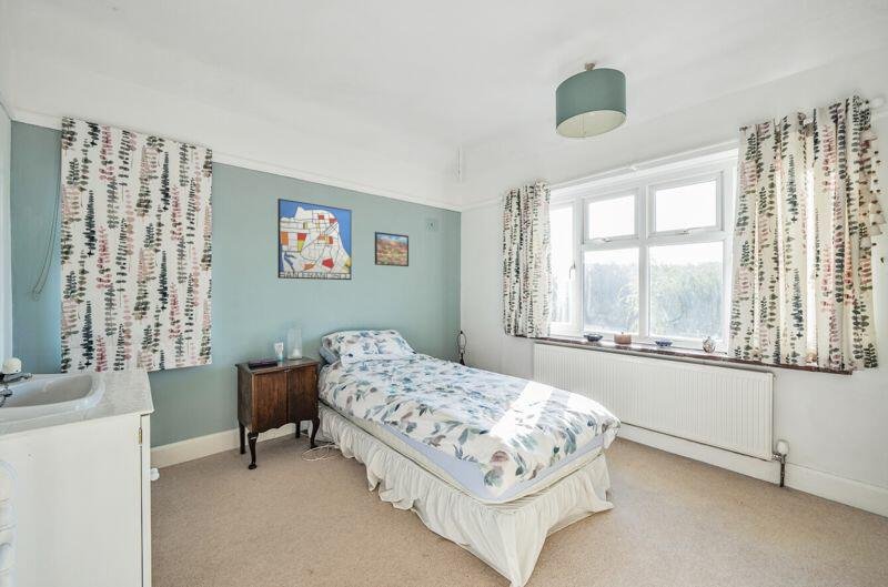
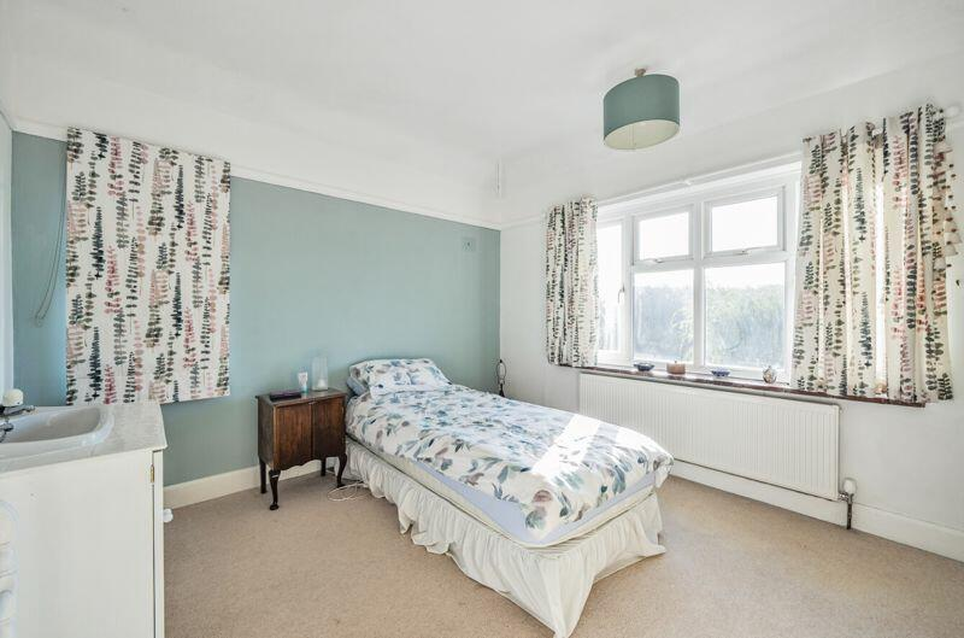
- wall art (316, 242)
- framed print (392, 250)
